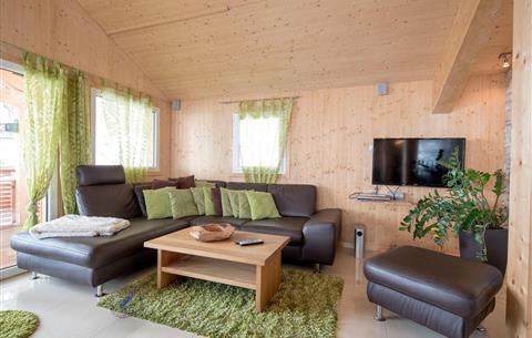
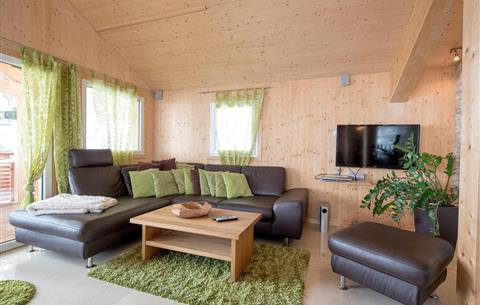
- ball (126, 300)
